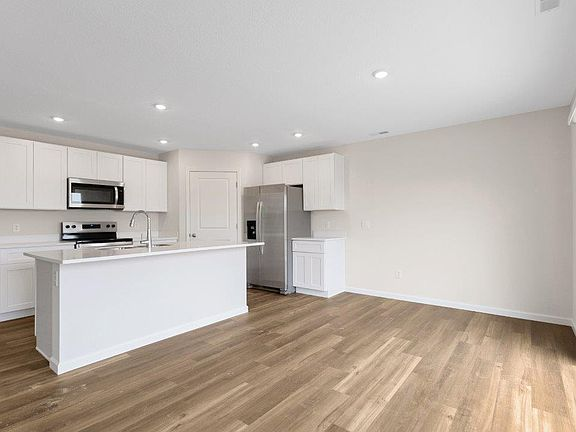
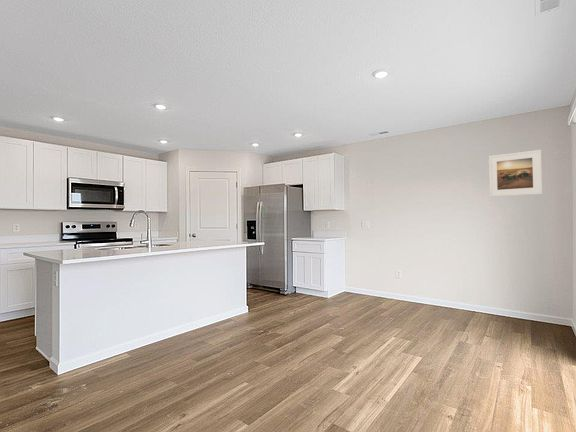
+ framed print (514, 174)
